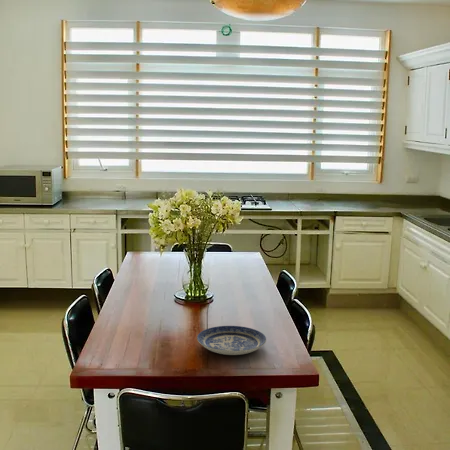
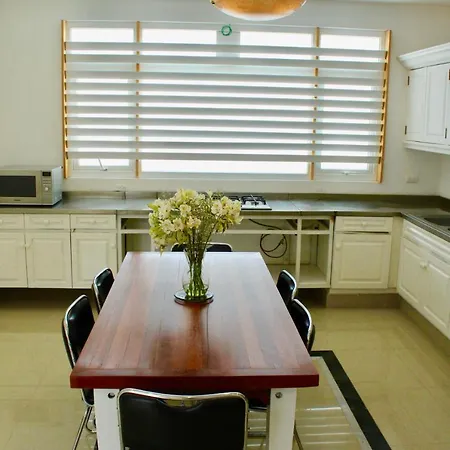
- plate (231, 342)
